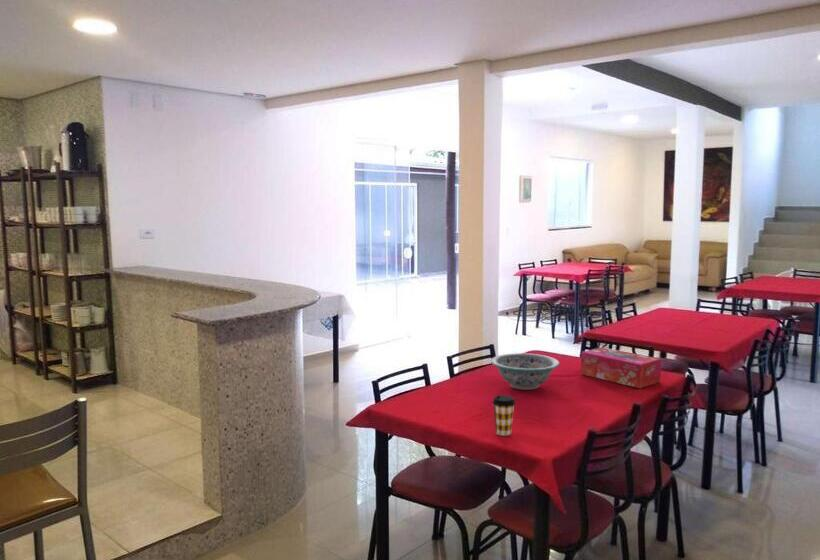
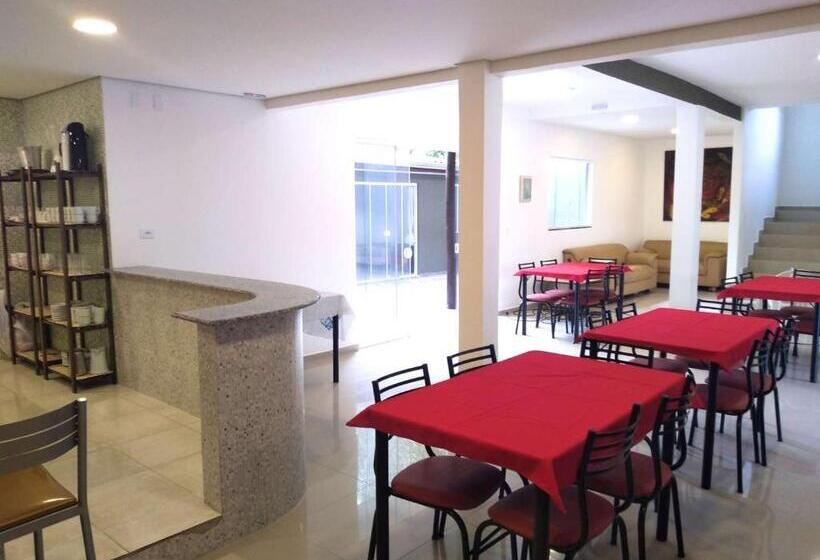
- tissue box (619, 366)
- coffee cup (503, 415)
- decorative bowl (524, 373)
